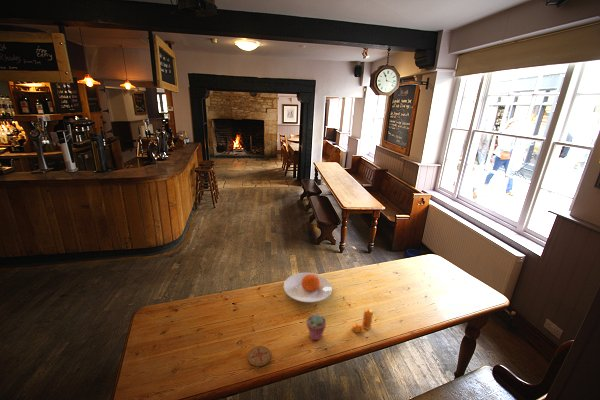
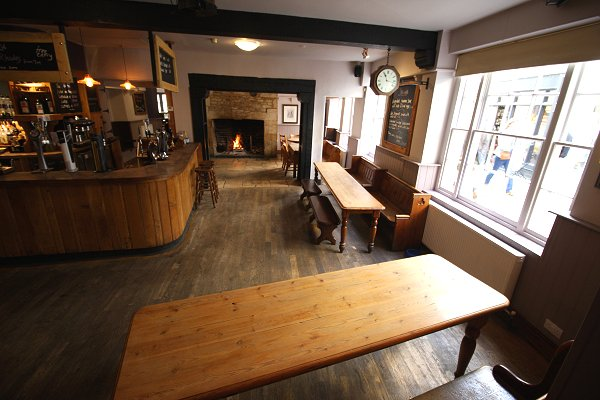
- coaster (259, 355)
- potted succulent (316, 325)
- plate (307, 284)
- pepper shaker (363, 319)
